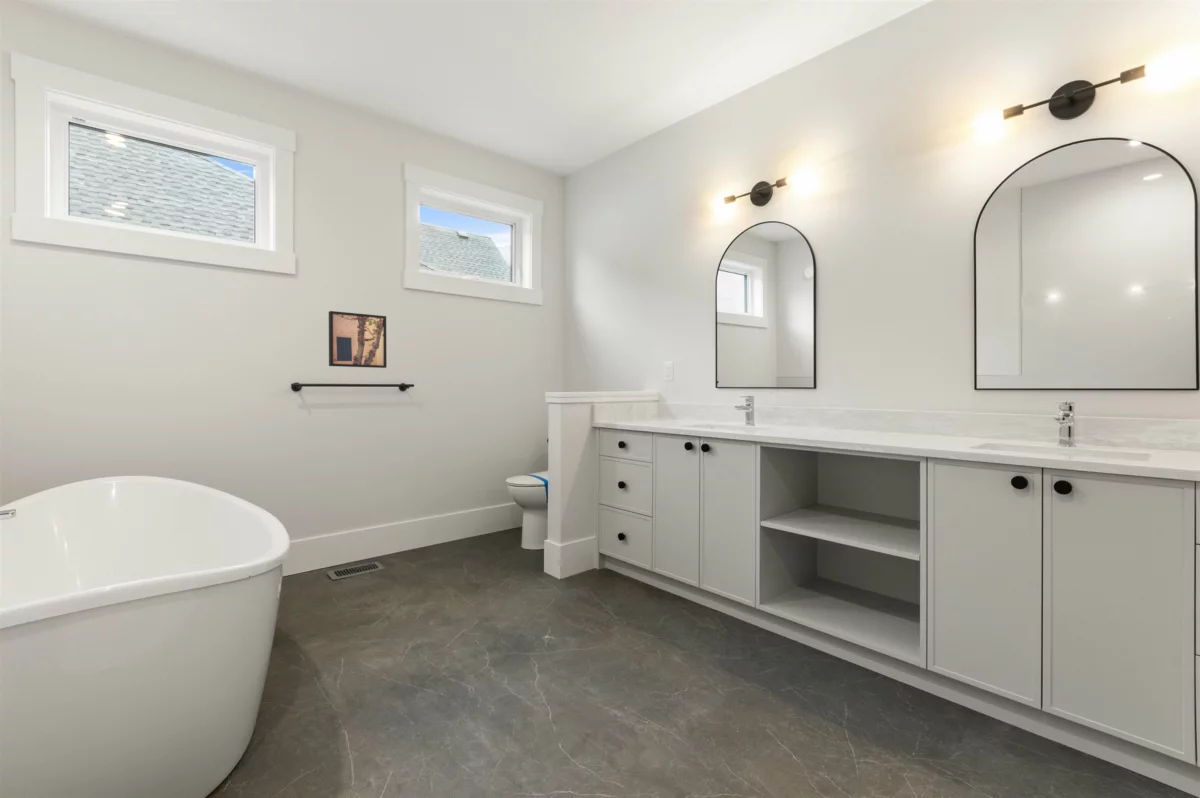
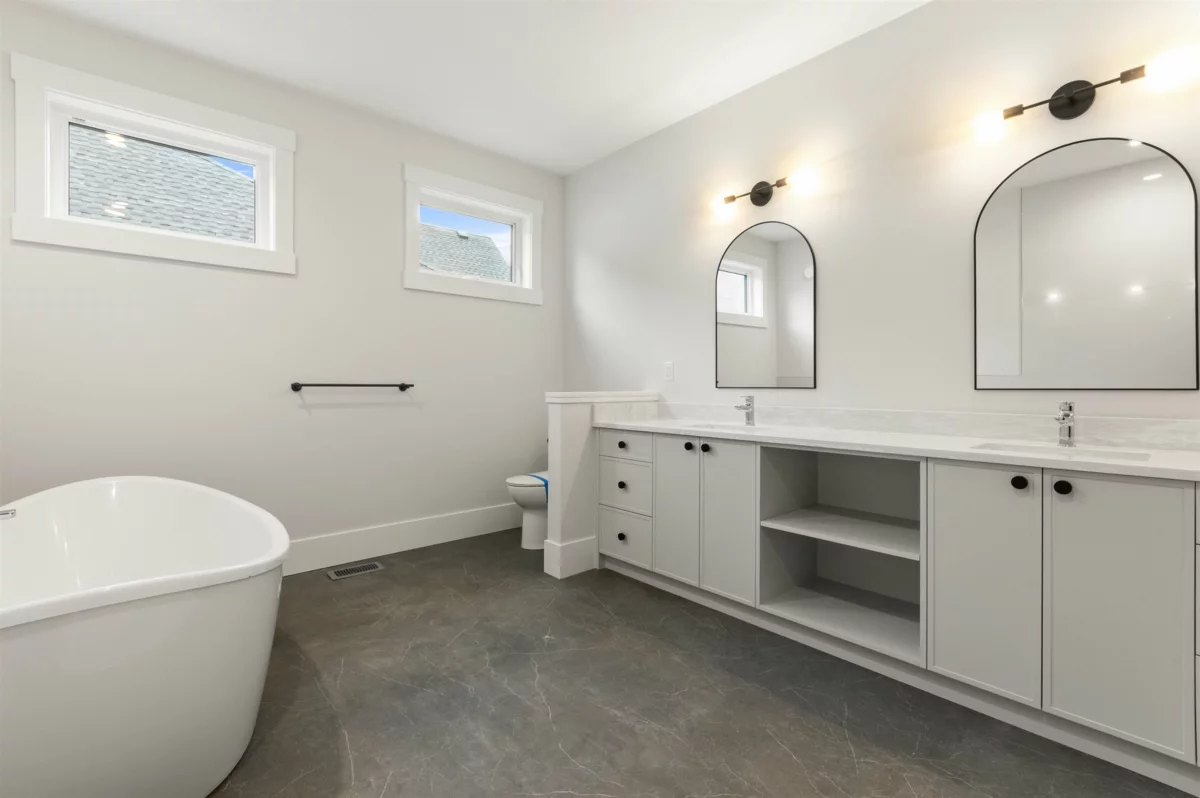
- wall art (358, 340)
